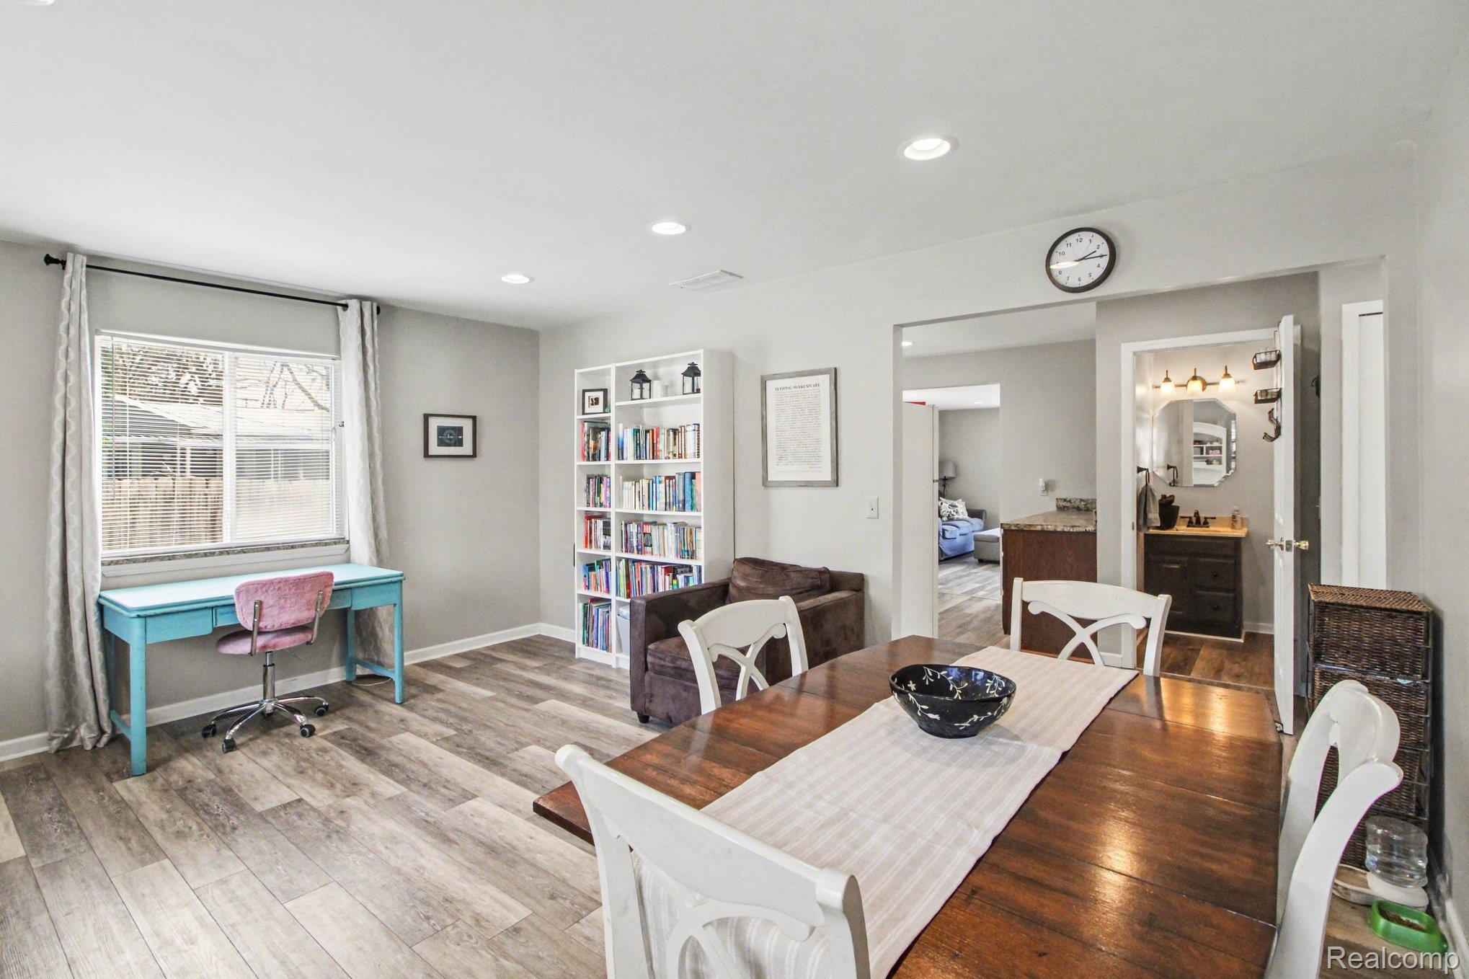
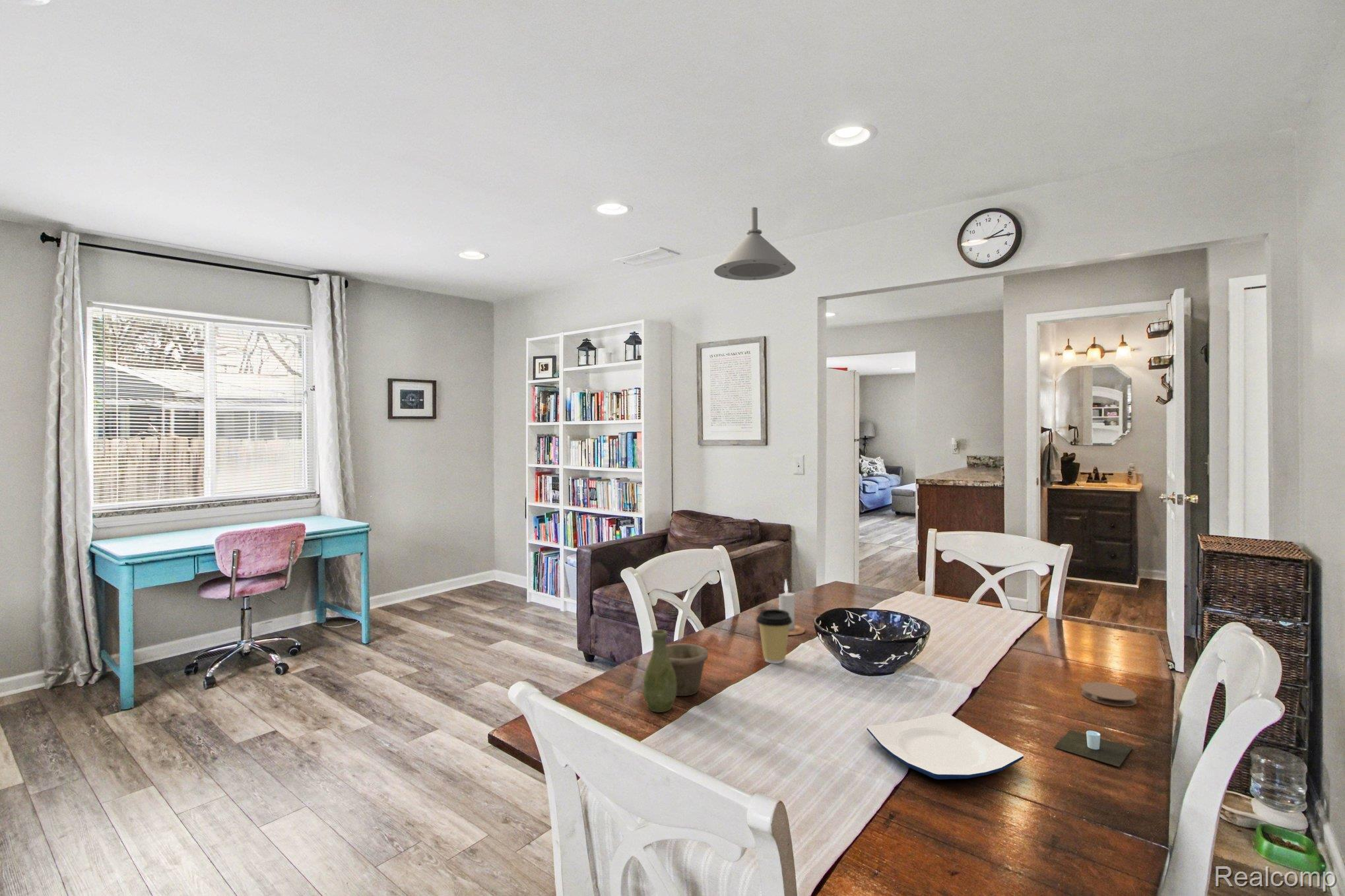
+ pendant light (754, 239)
+ coffee cup (774, 636)
+ coaster (1108, 693)
+ vase (672, 660)
+ cup (1093, 740)
+ plate (941, 748)
+ candle (787, 604)
